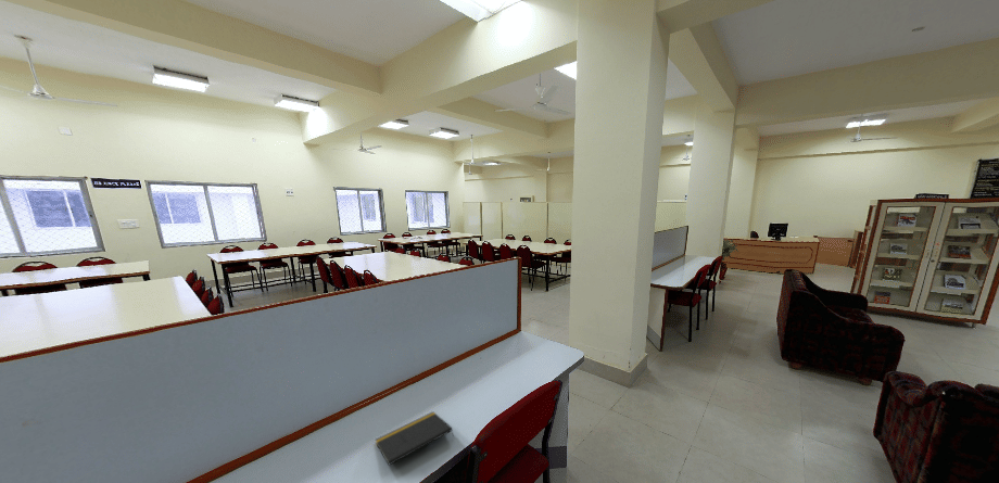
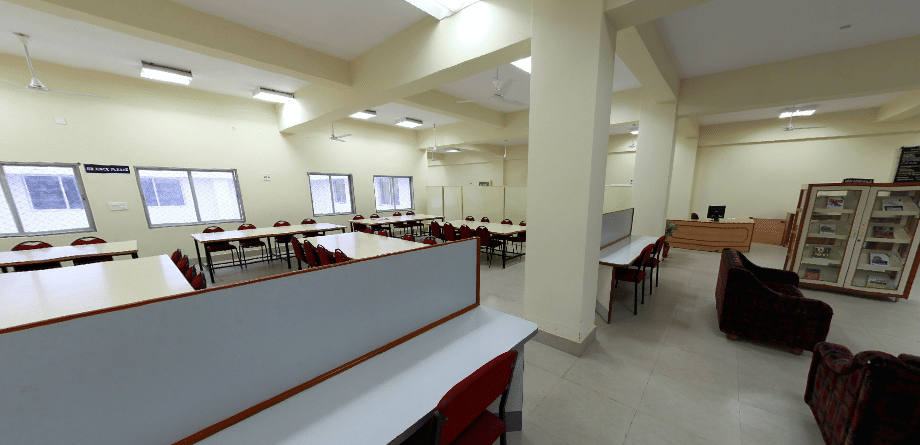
- notepad (414, 435)
